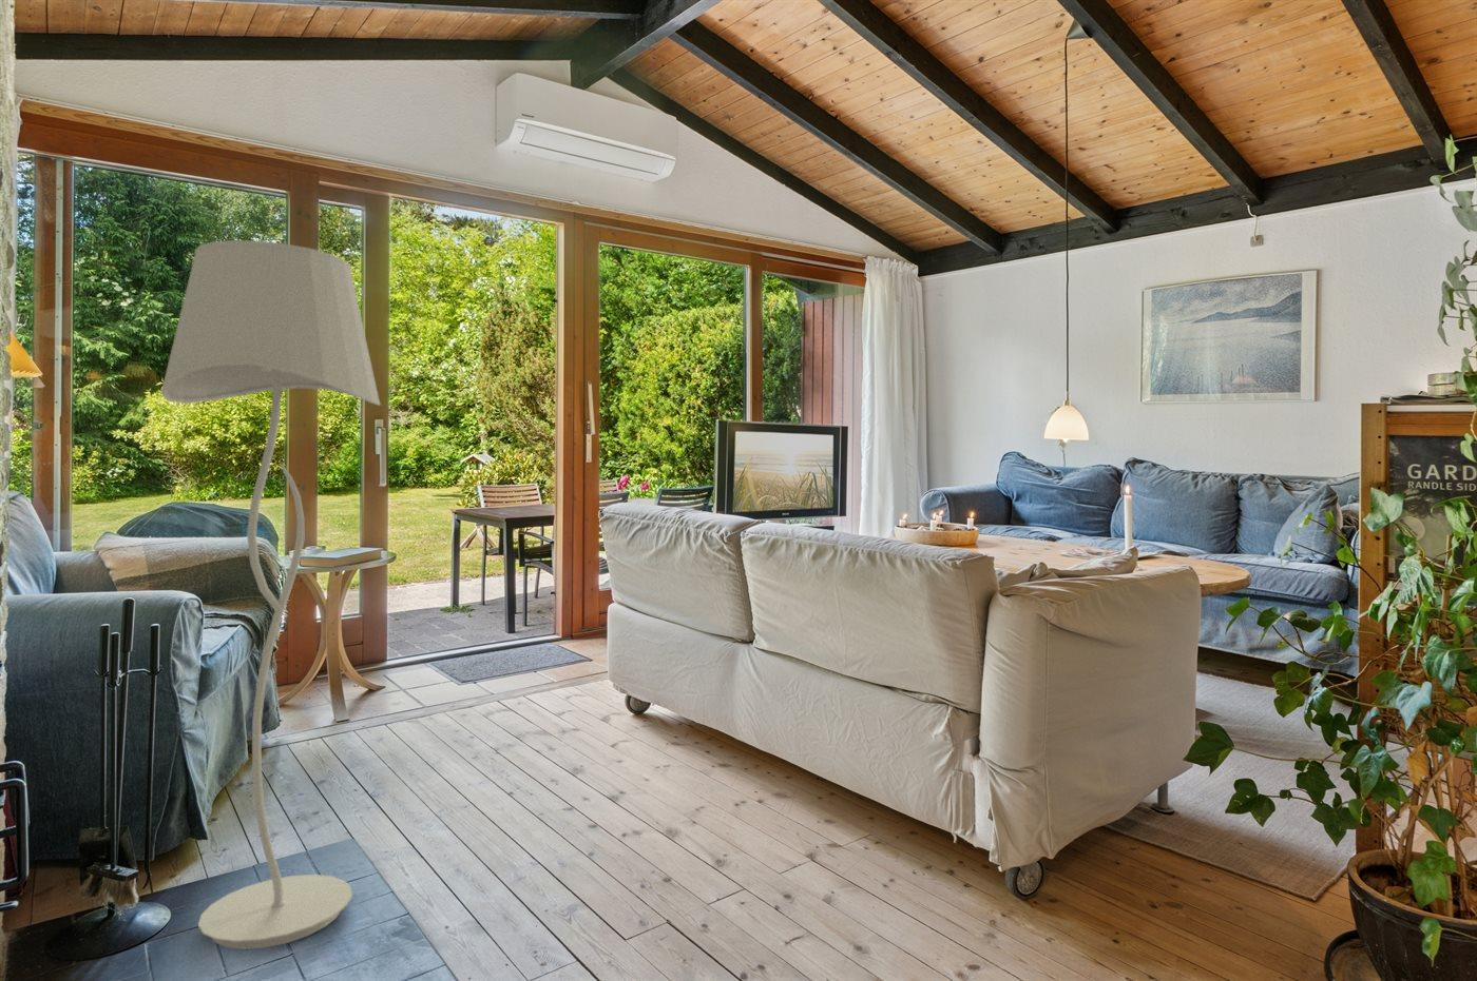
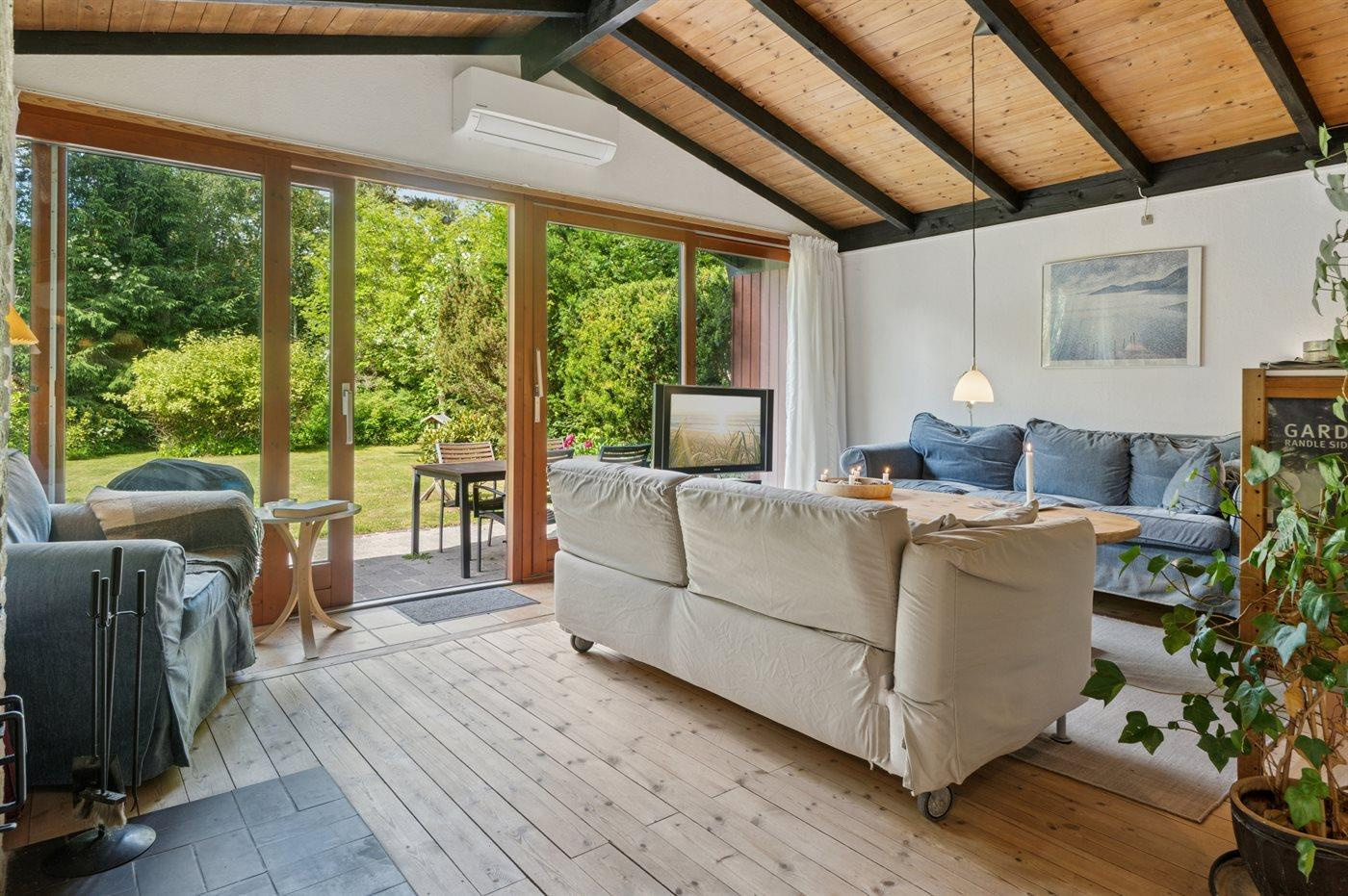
- floor lamp (282, 590)
